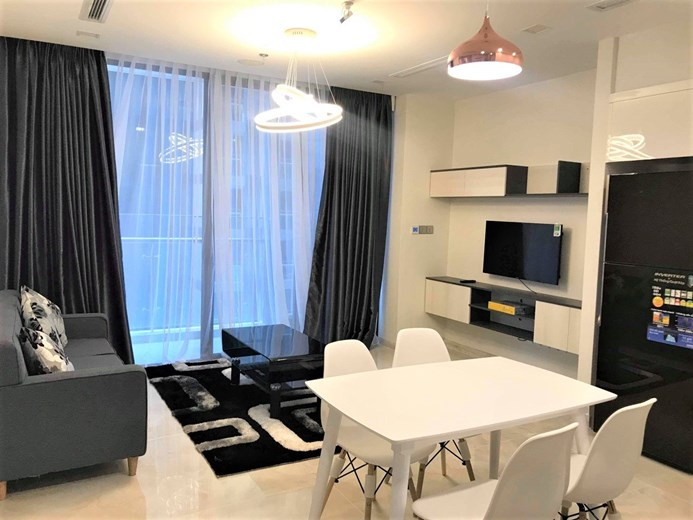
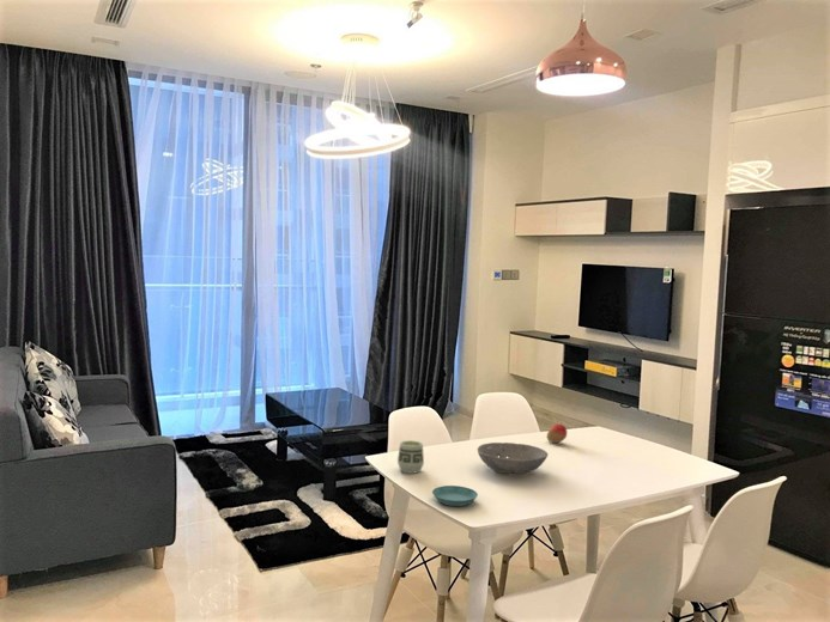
+ fruit (557, 433)
+ cup (411, 456)
+ bowl (511, 461)
+ saucer (454, 496)
